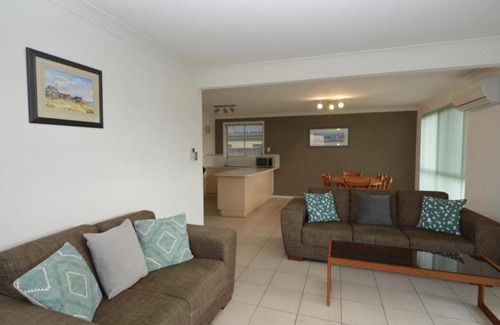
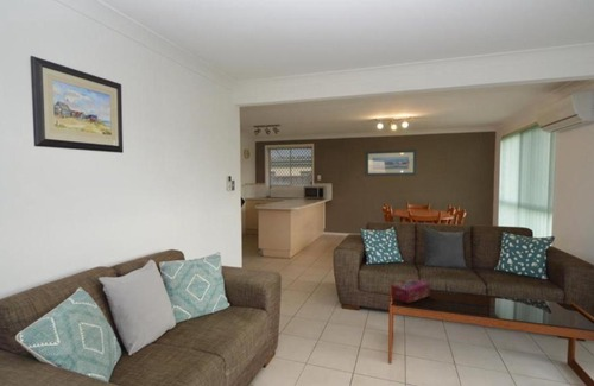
+ tissue box (410, 290)
